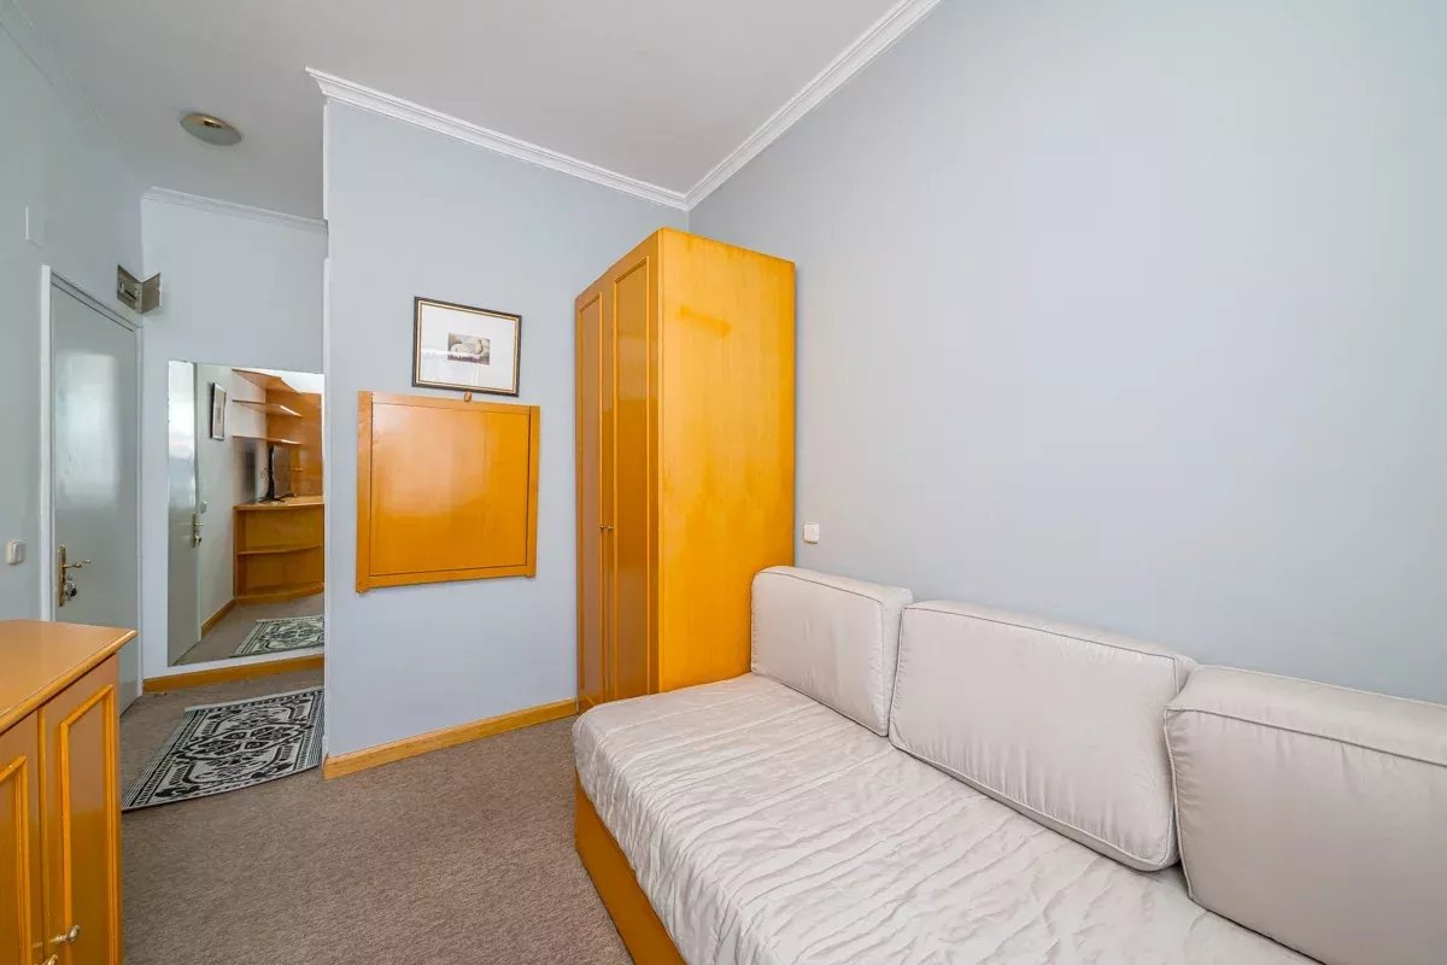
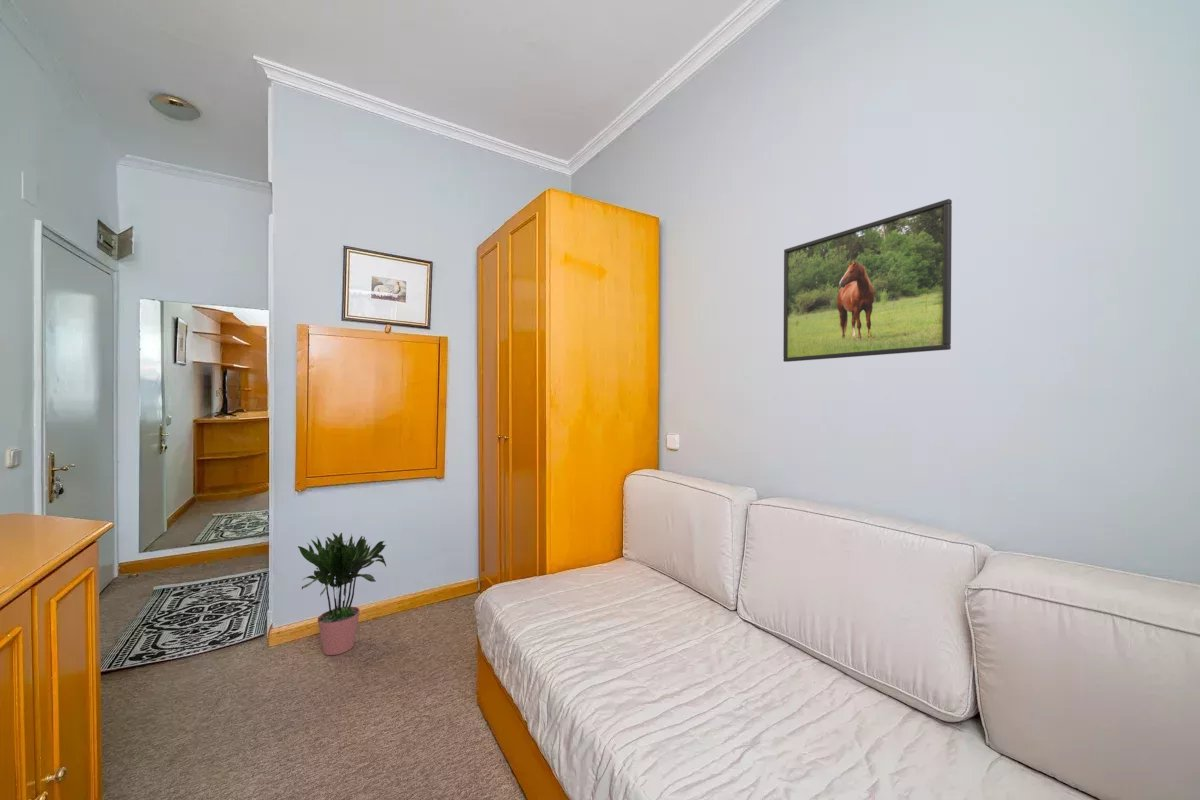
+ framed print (855, 292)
+ potted plant (344, 586)
